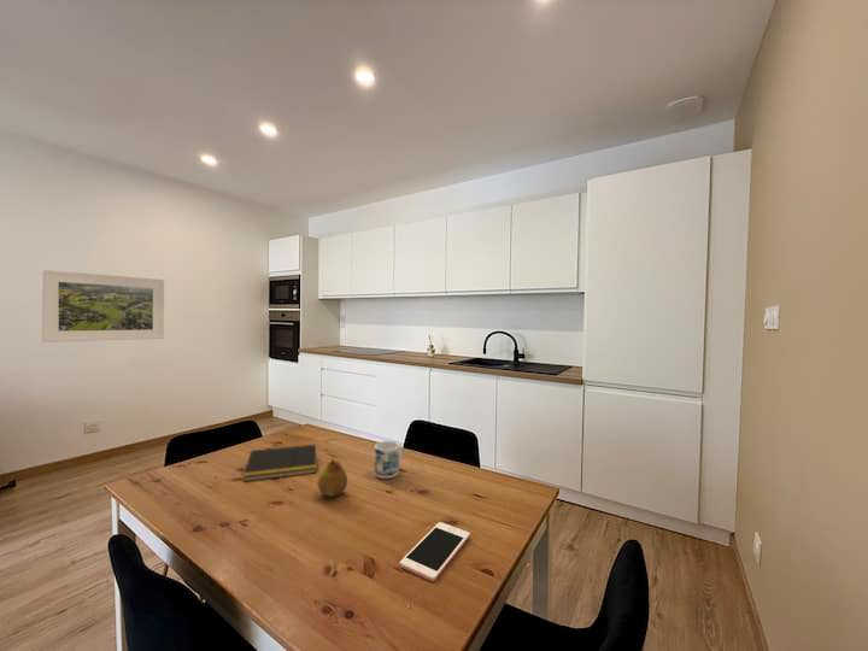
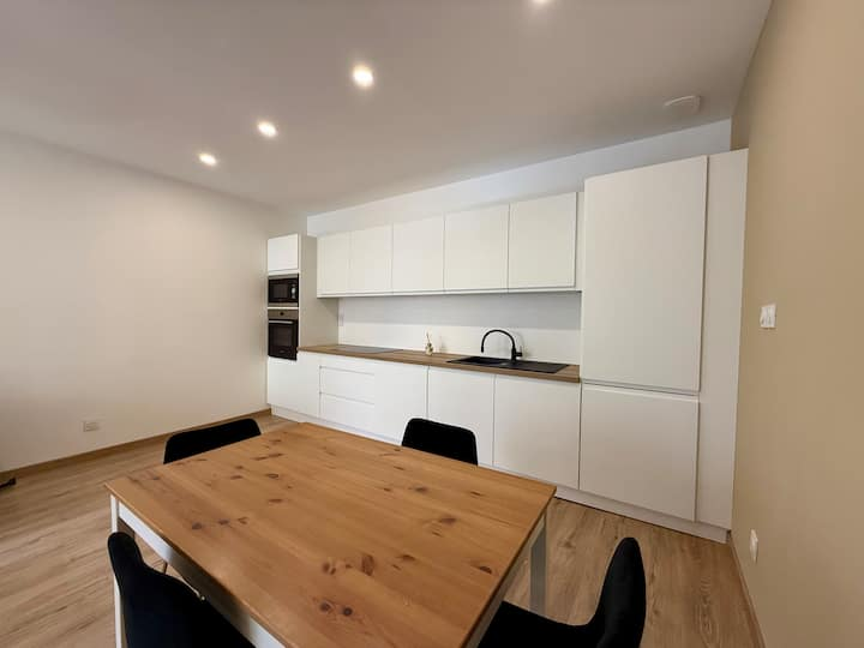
- mug (389, 457)
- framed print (108, 307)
- notepad (282, 461)
- fruit (332, 474)
- cell phone (436, 547)
